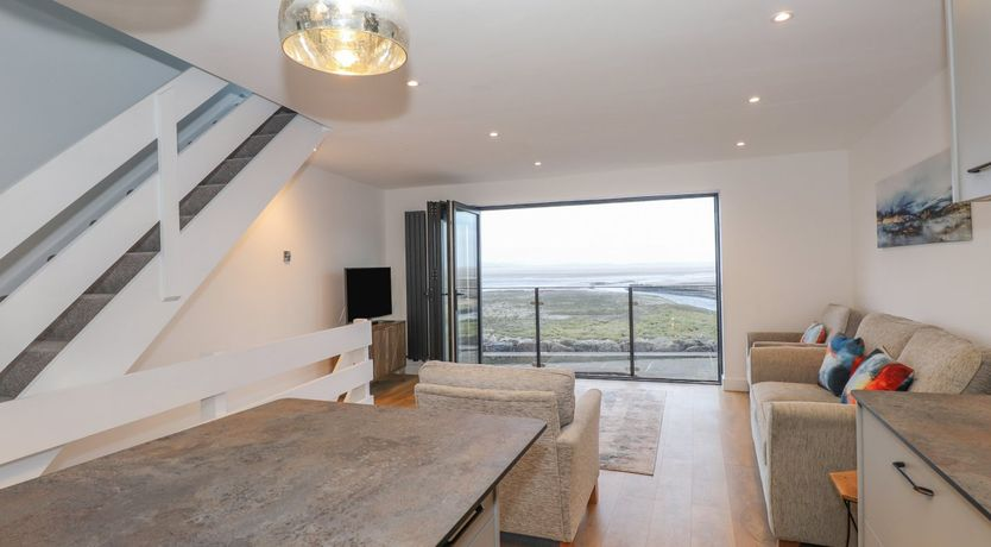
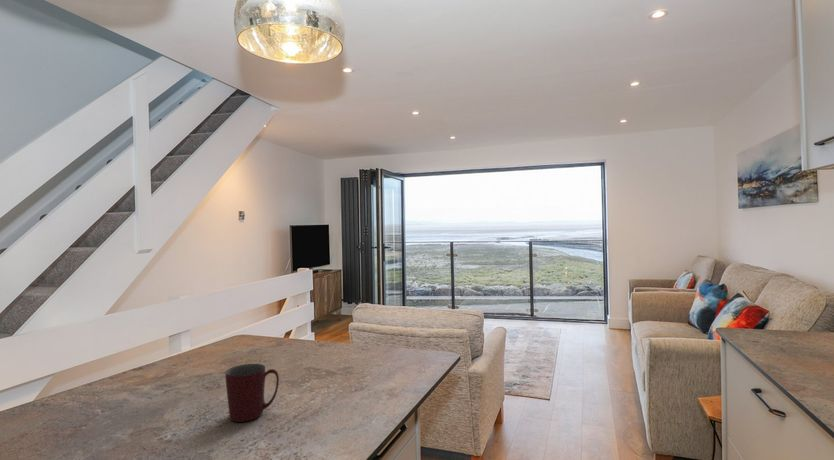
+ mug (253, 391)
